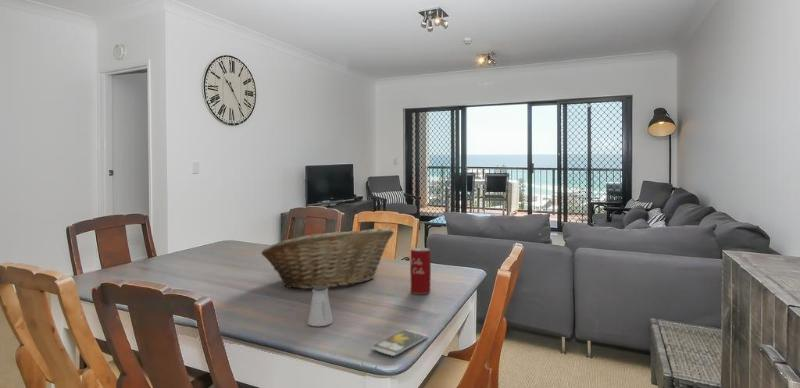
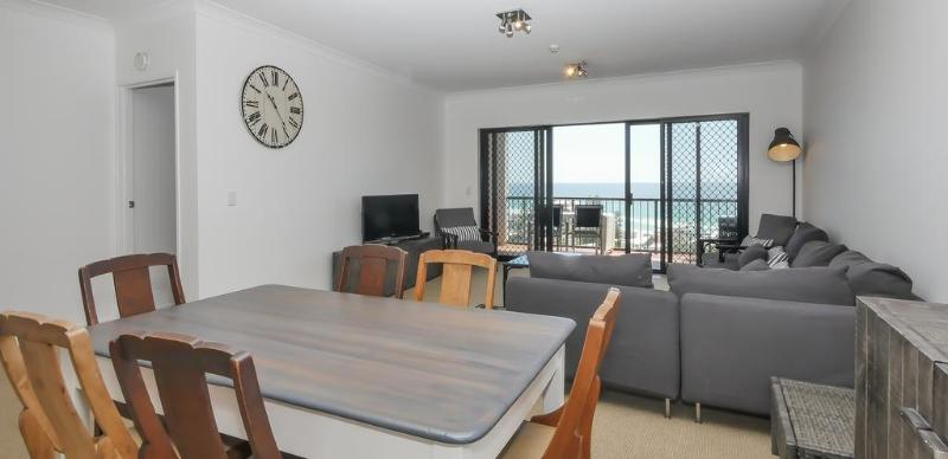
- saltshaker (320, 304)
- smartphone (400, 341)
- beverage can (420, 270)
- fruit basket (331, 253)
